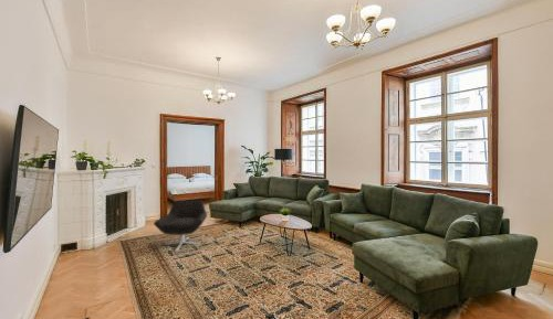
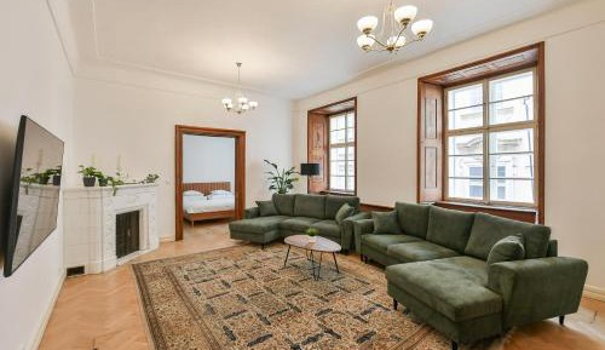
- lounge chair (182, 223)
